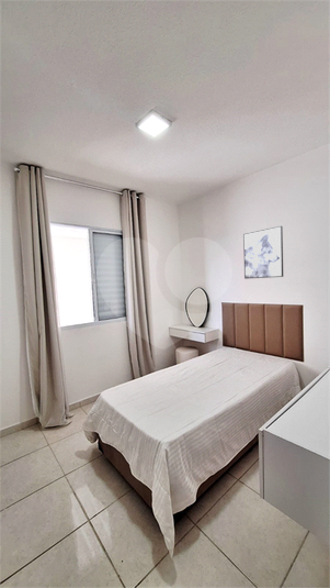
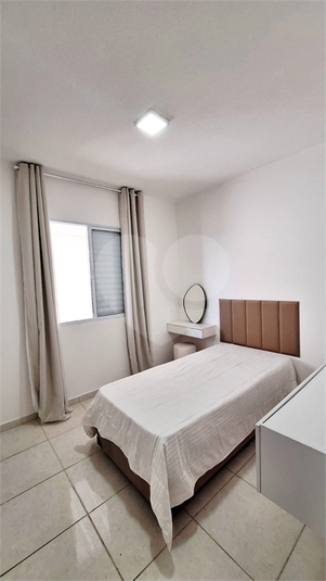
- wall art (262, 254)
